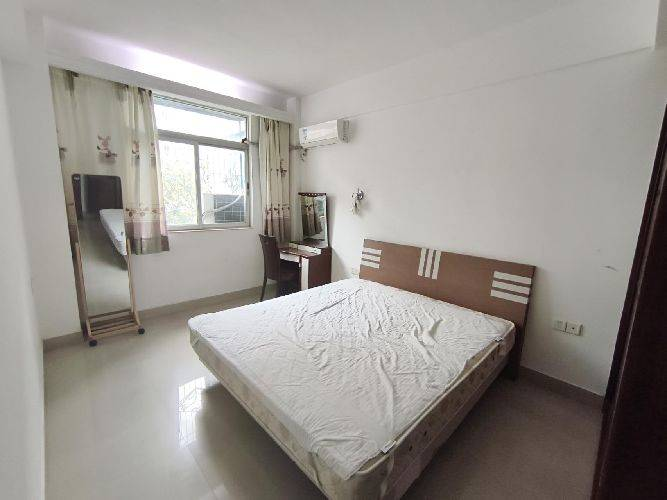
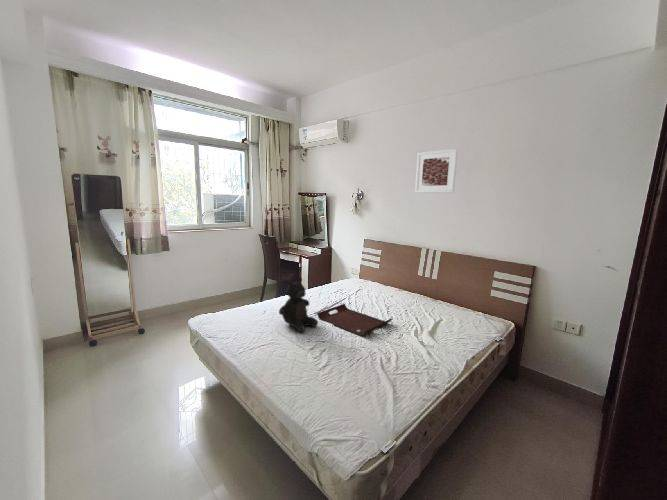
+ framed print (435, 171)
+ teddy bear (299, 303)
+ serving tray (353, 318)
